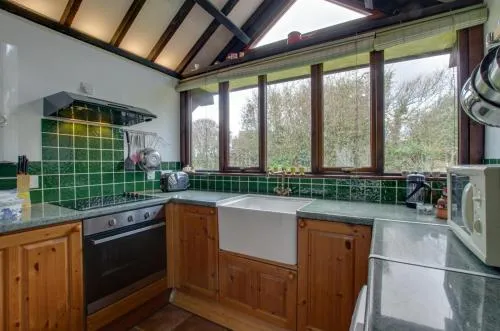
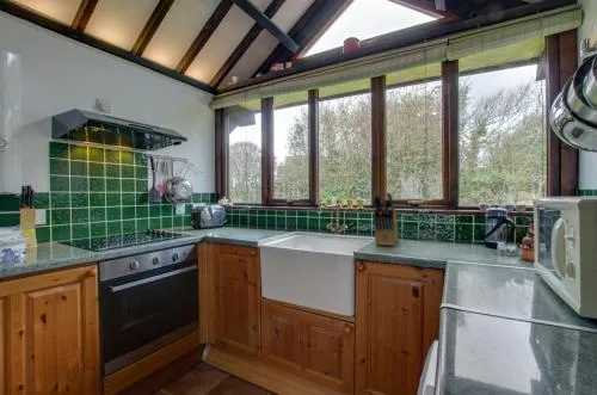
+ knife block (386, 217)
